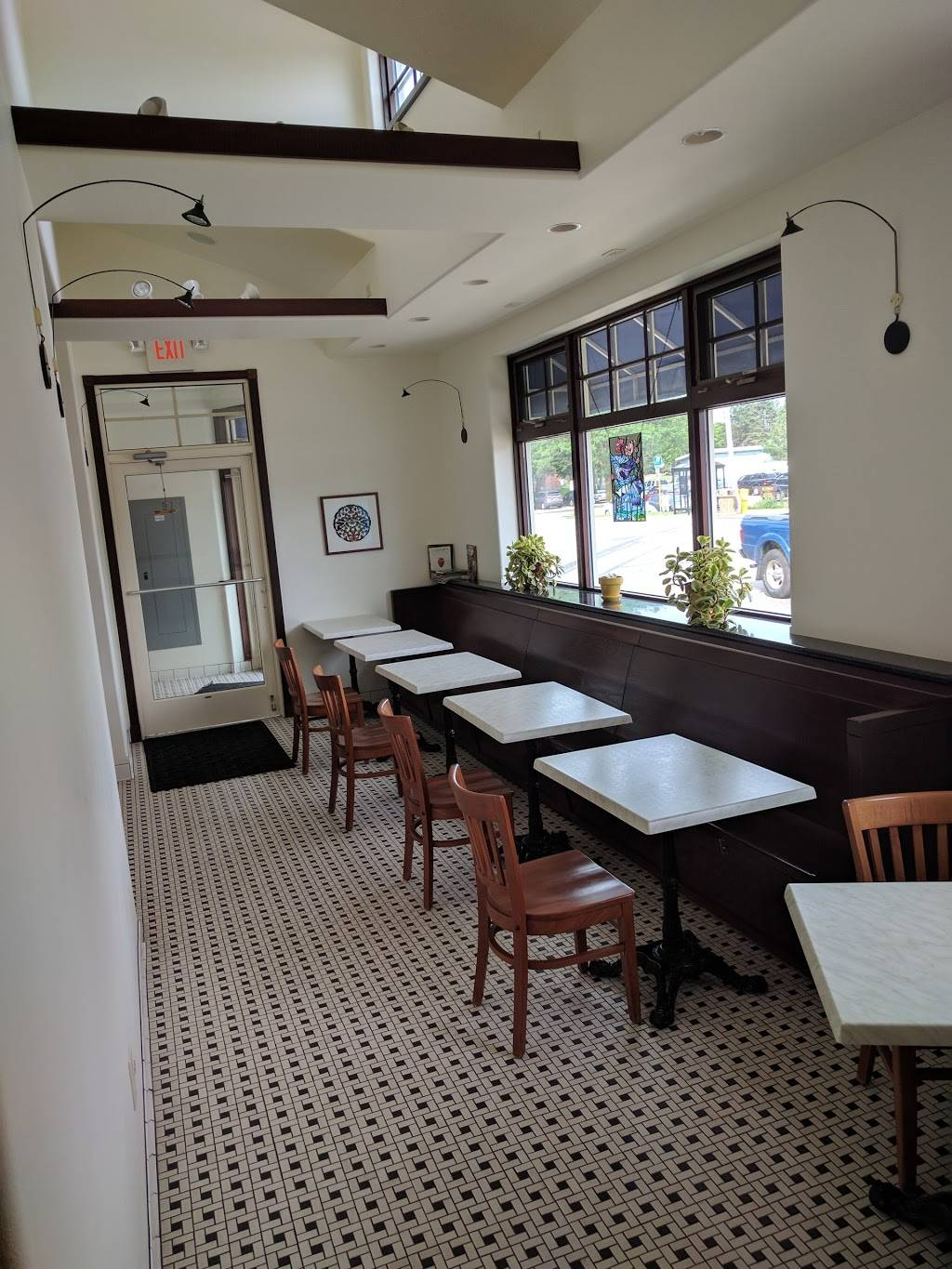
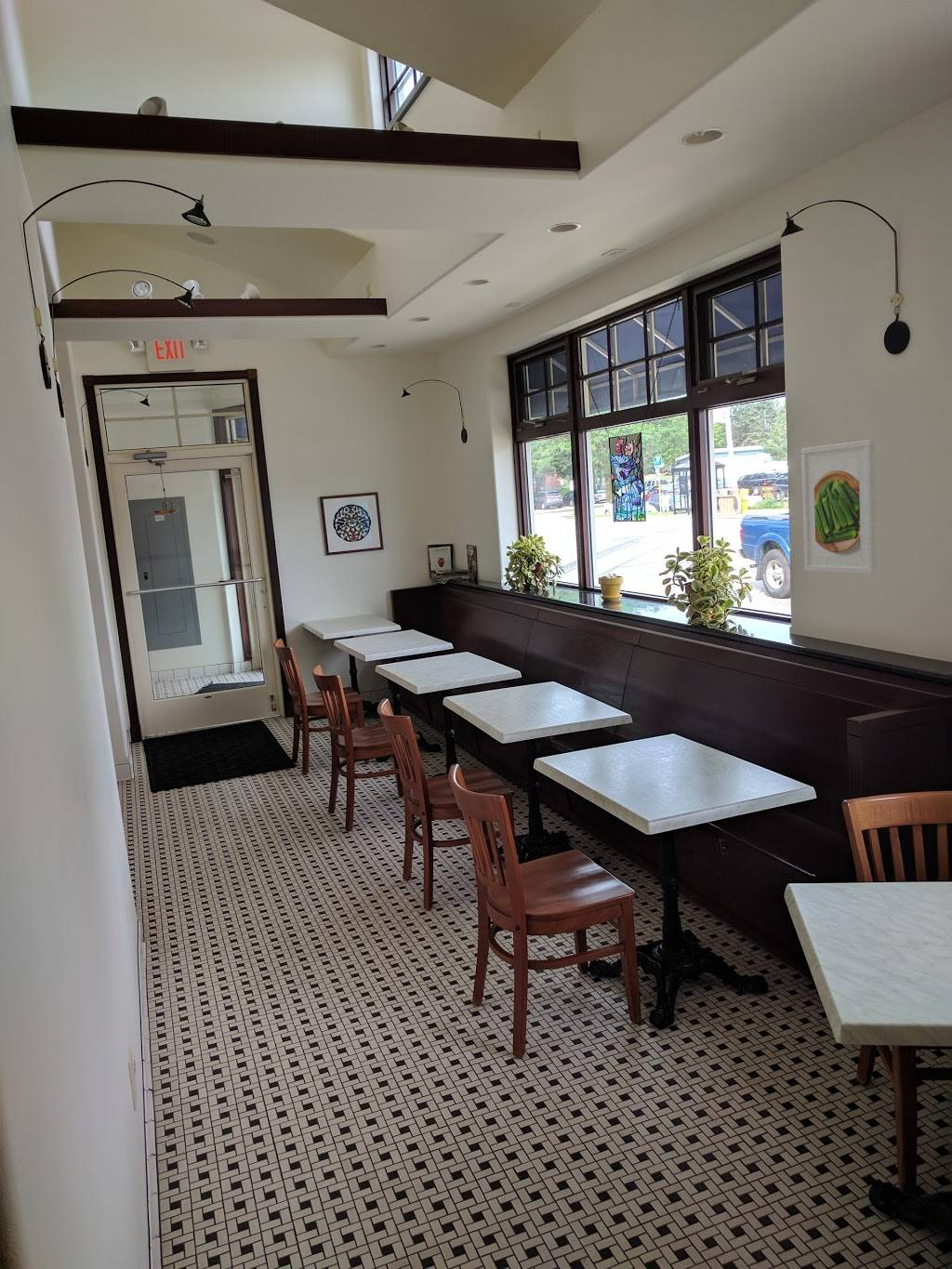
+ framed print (837, 509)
